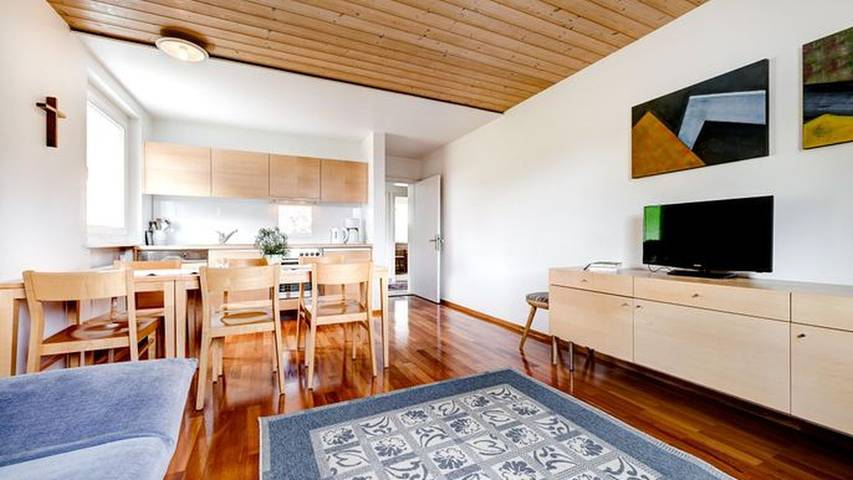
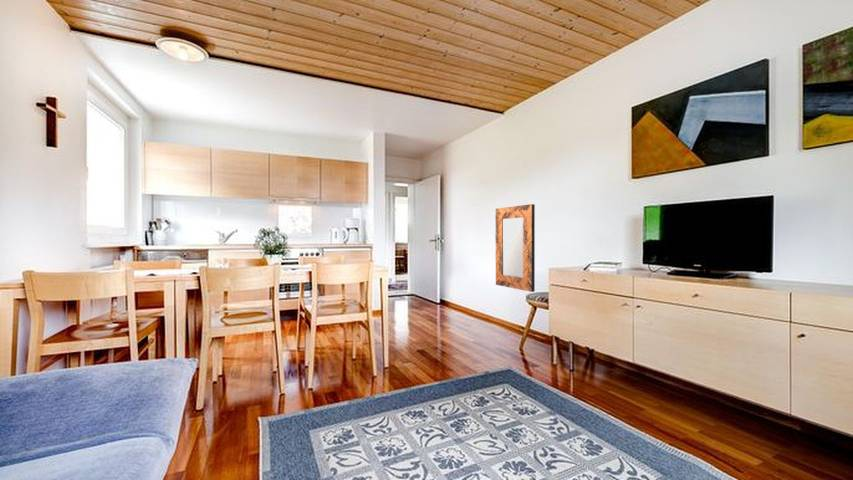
+ home mirror (513, 247)
